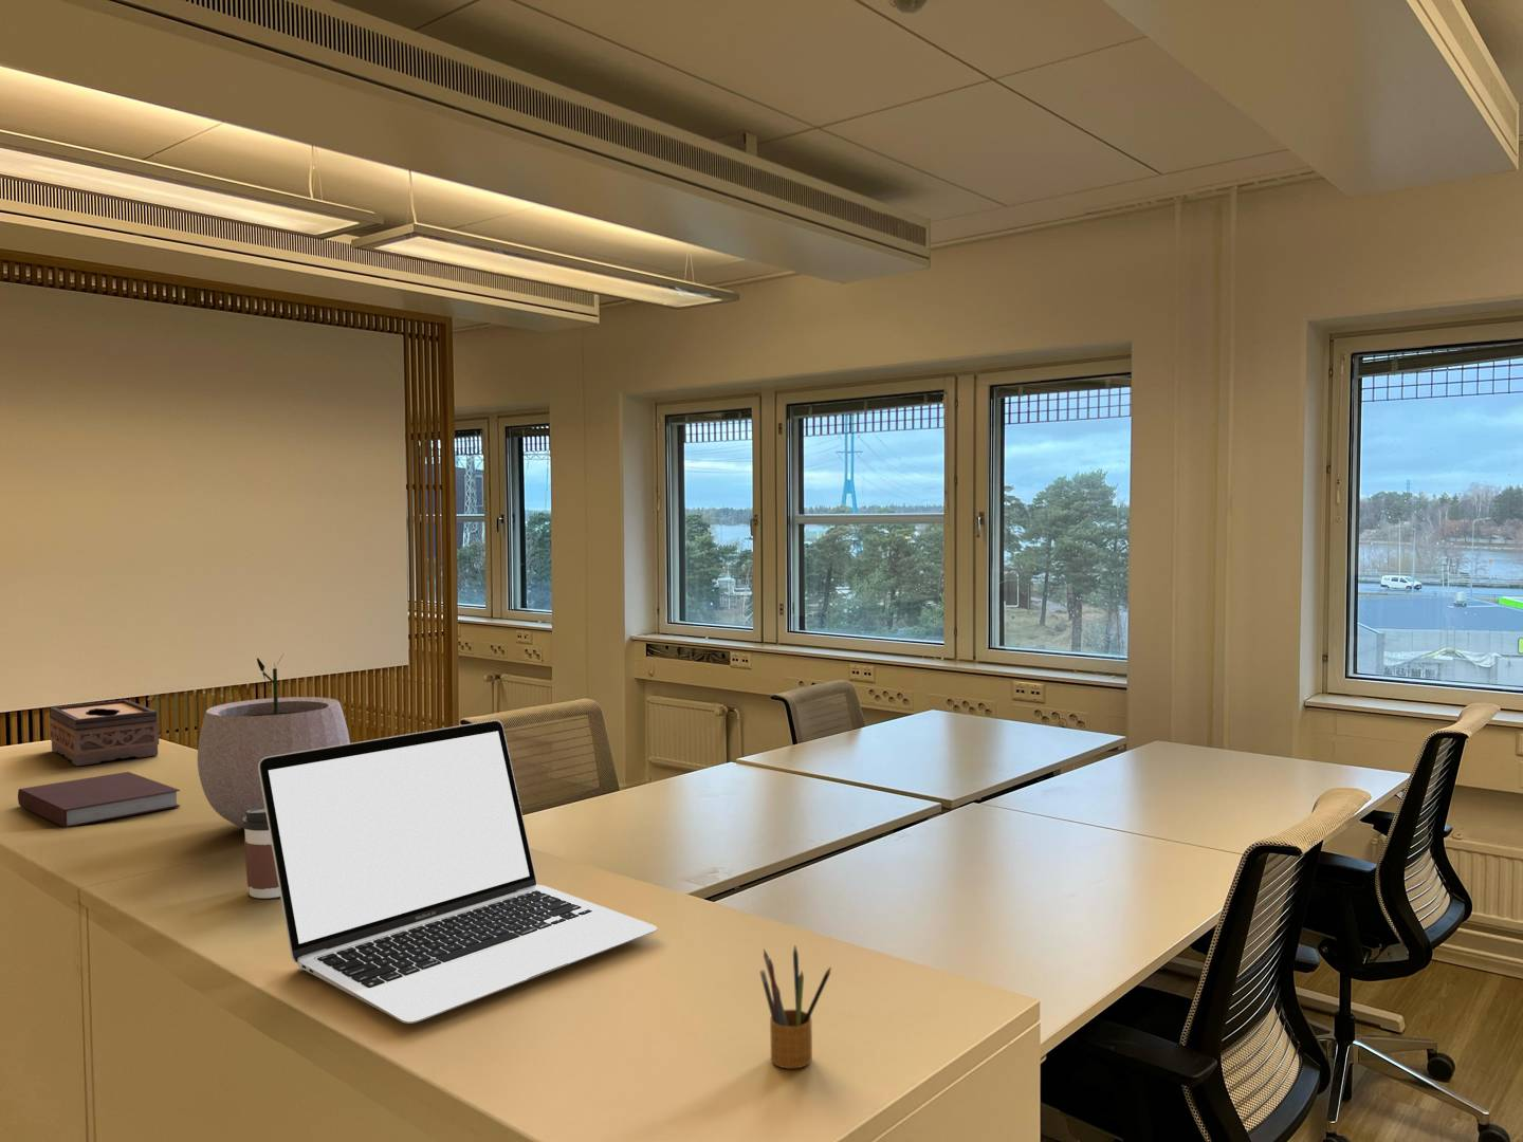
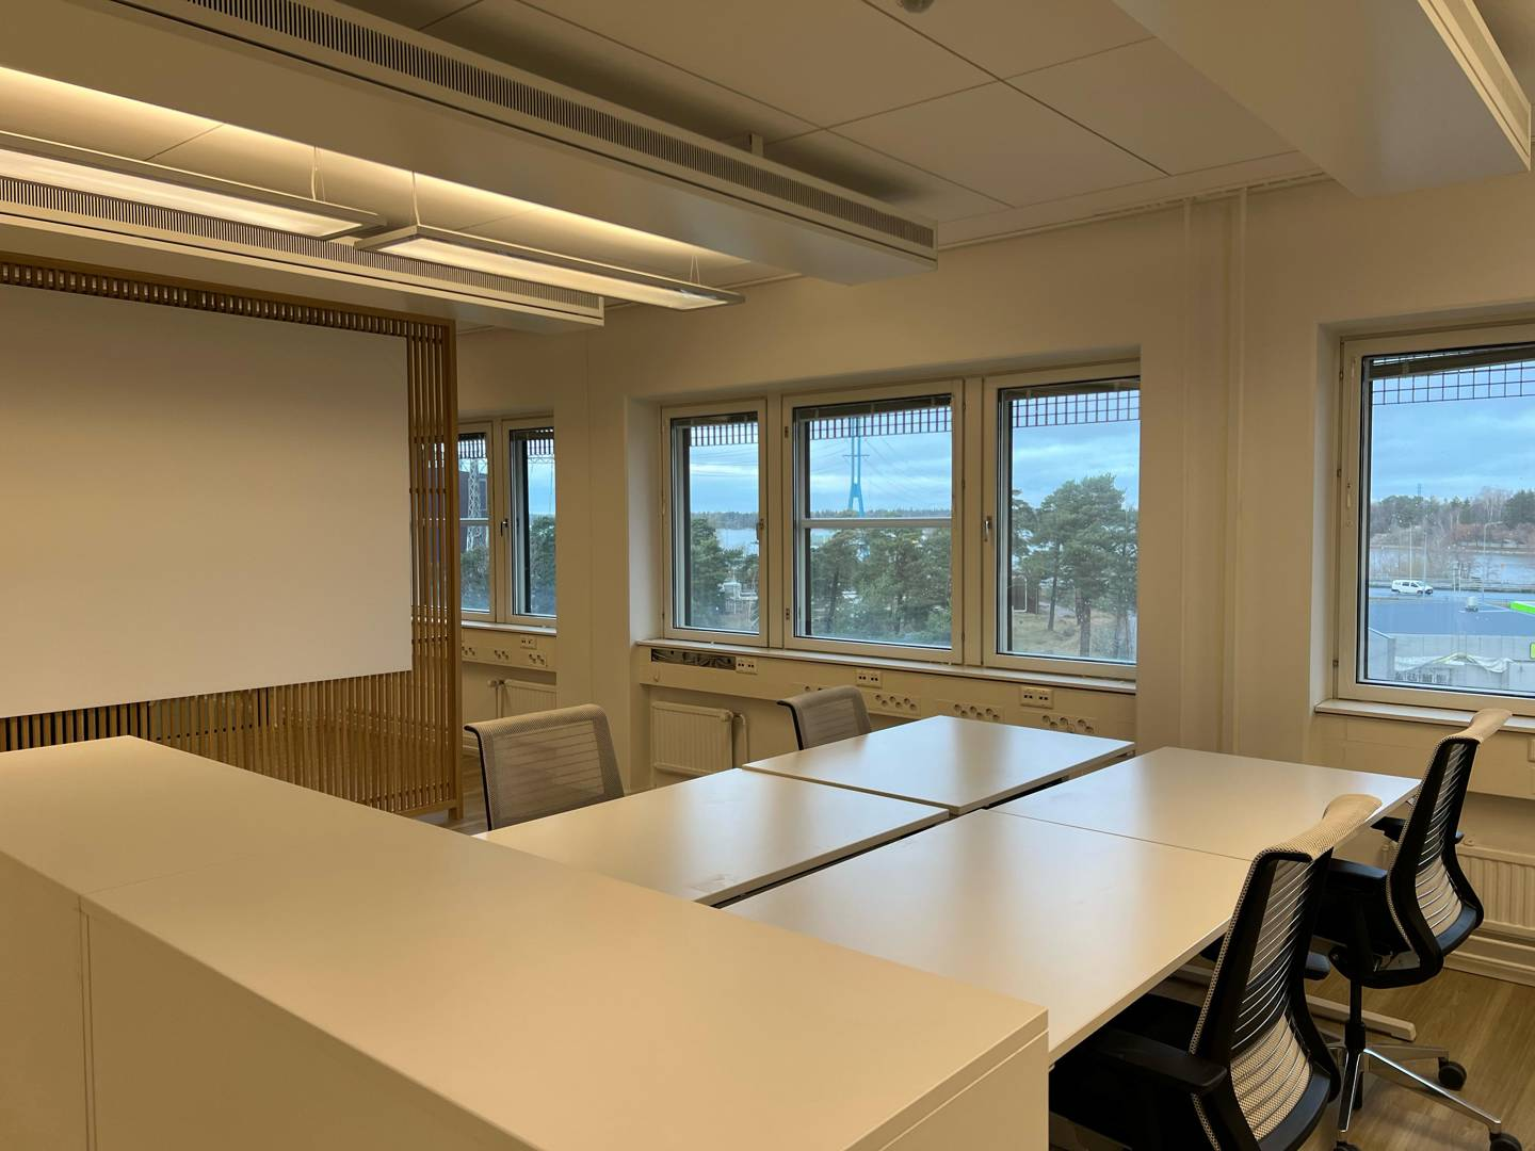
- pencil box (795, 1008)
- plant pot (275, 739)
- tissue box (103, 731)
- laptop (462, 848)
- notebook (98, 798)
- coffee cup (272, 849)
